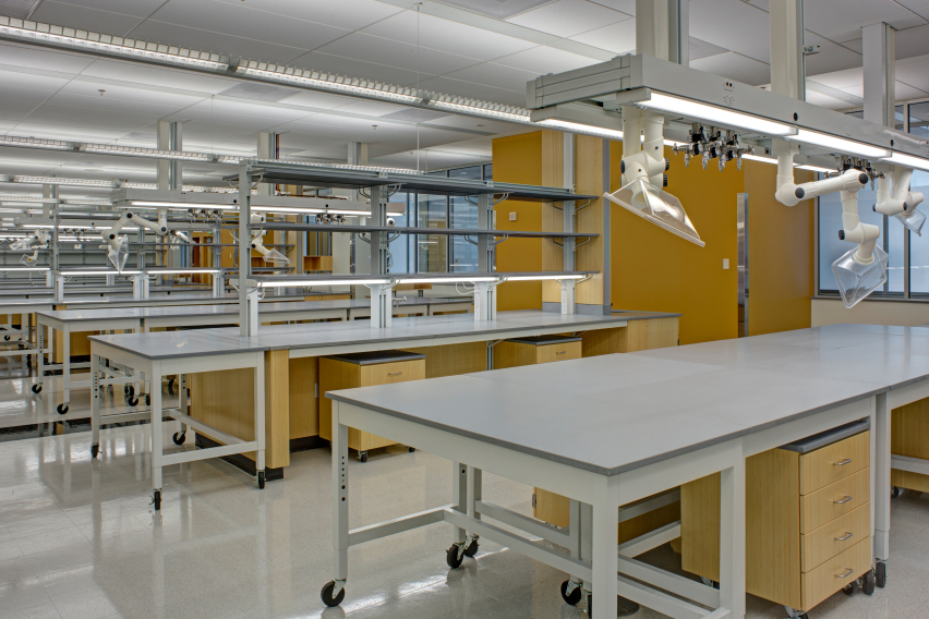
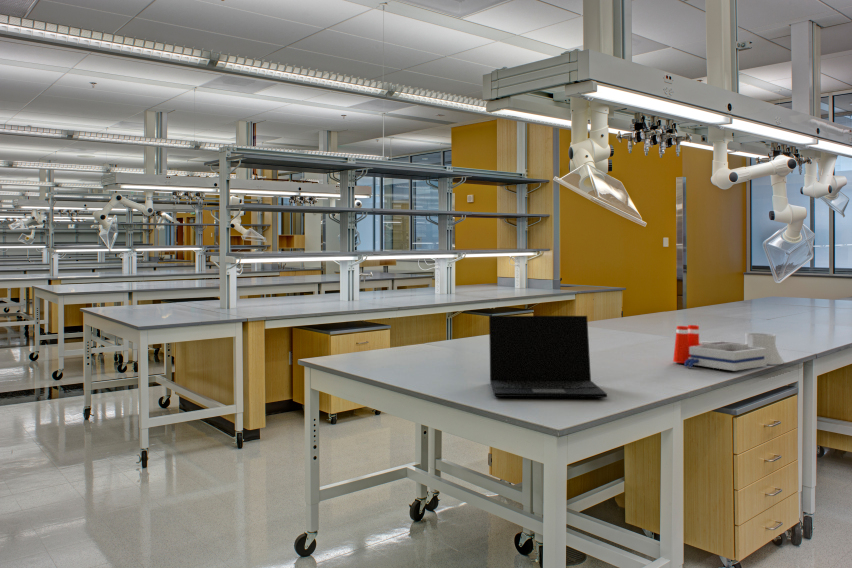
+ laptop (543, 353)
+ laboratory equipment (728, 344)
